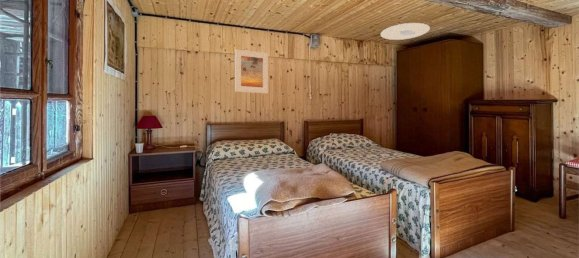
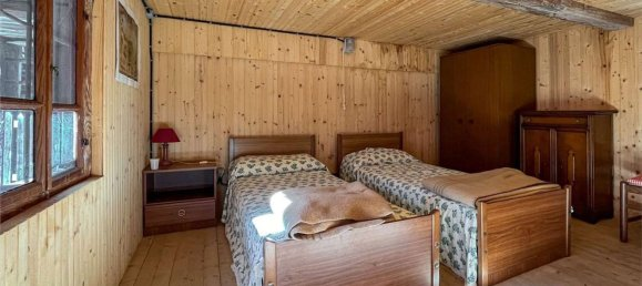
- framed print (252, 71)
- ceiling light (404, 29)
